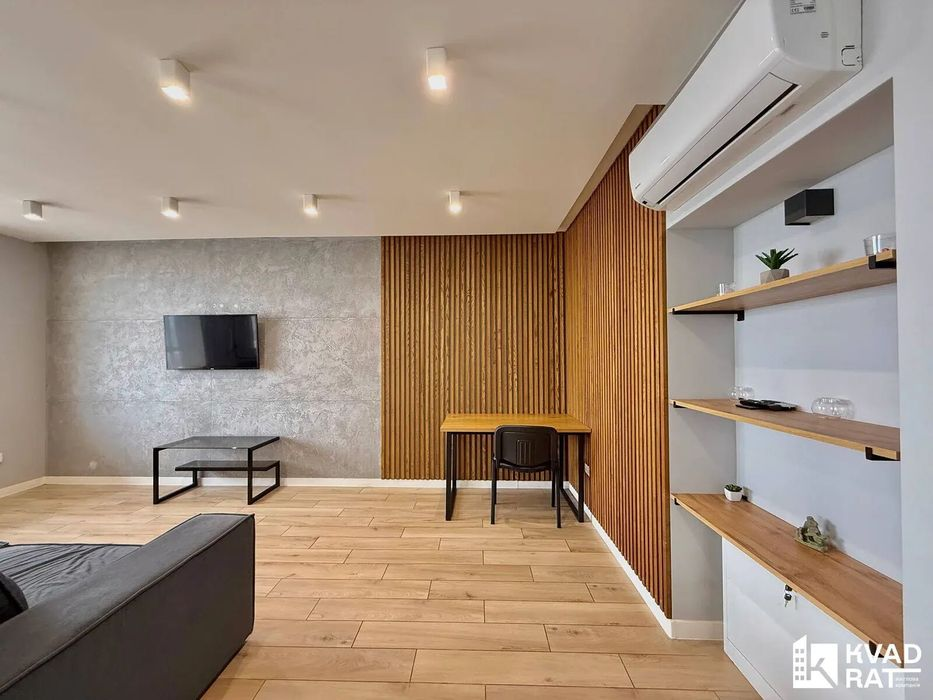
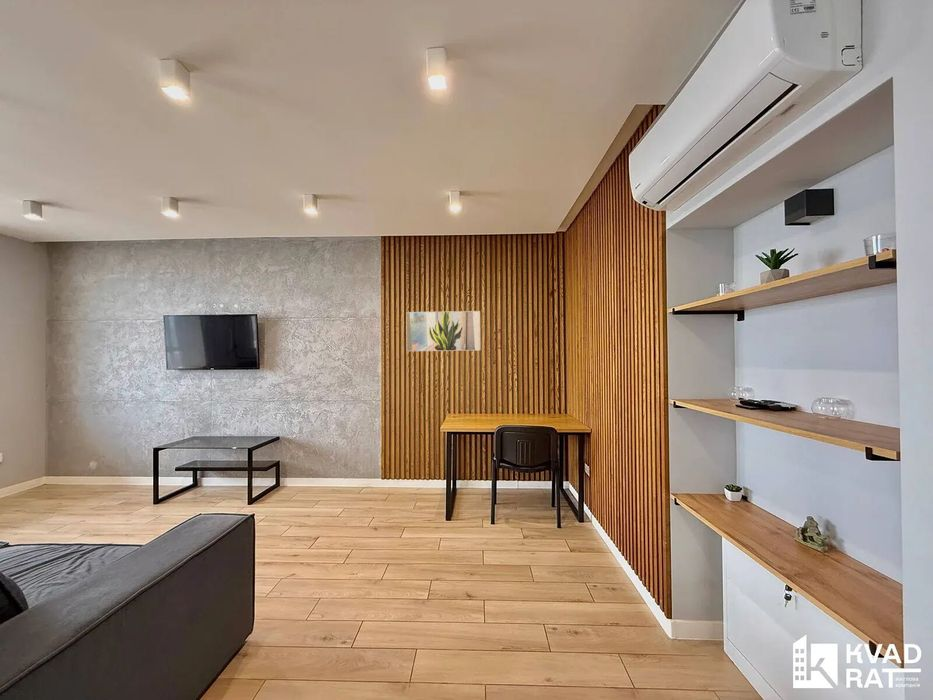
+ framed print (443, 331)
